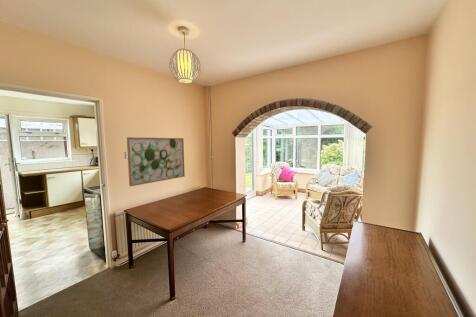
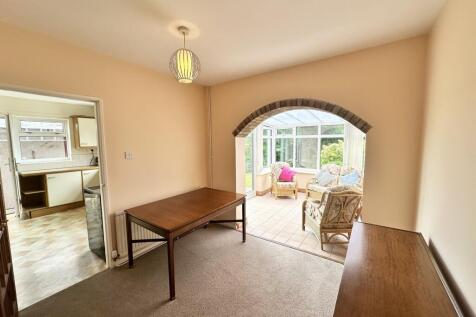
- wall art (159, 159)
